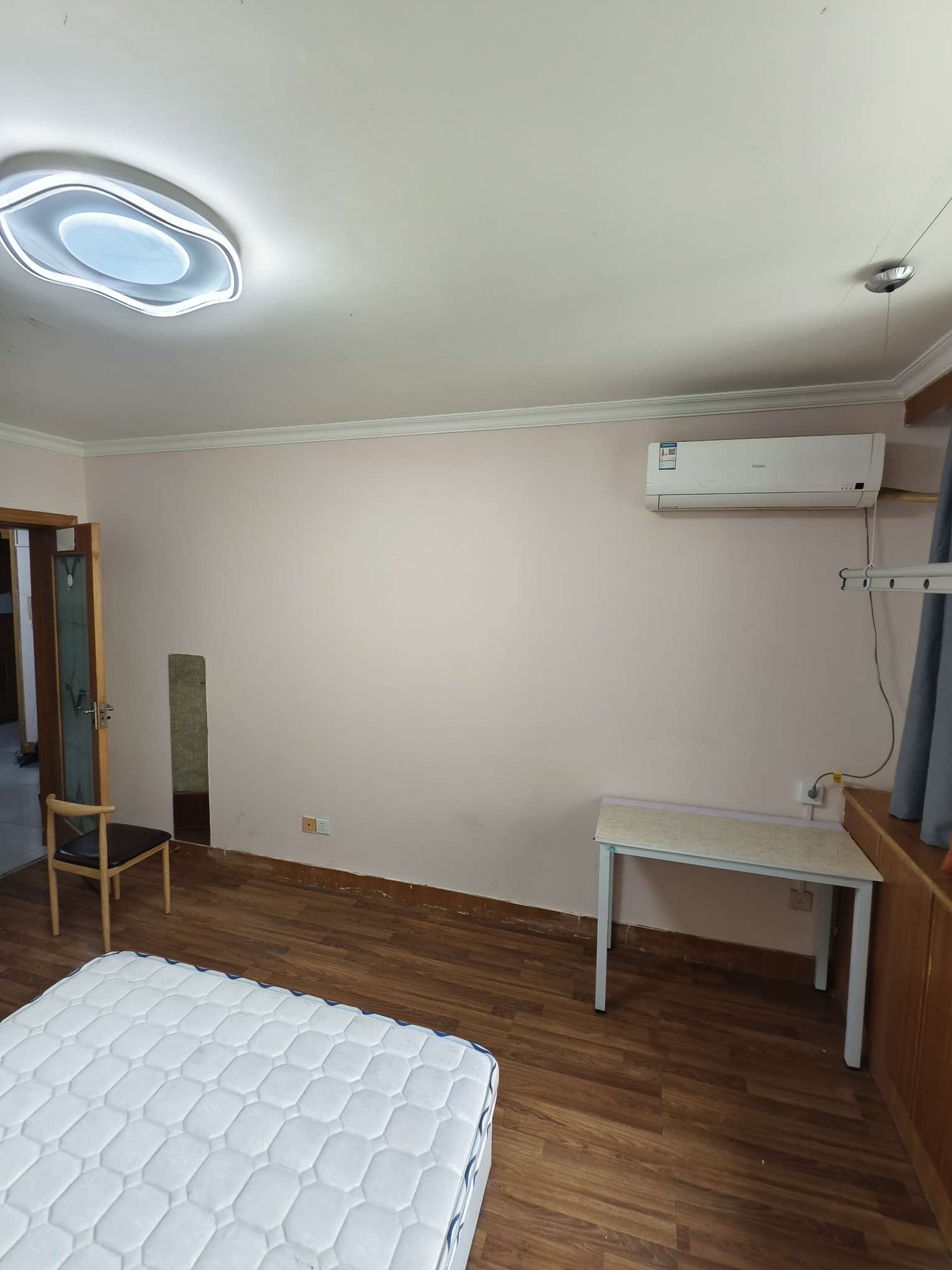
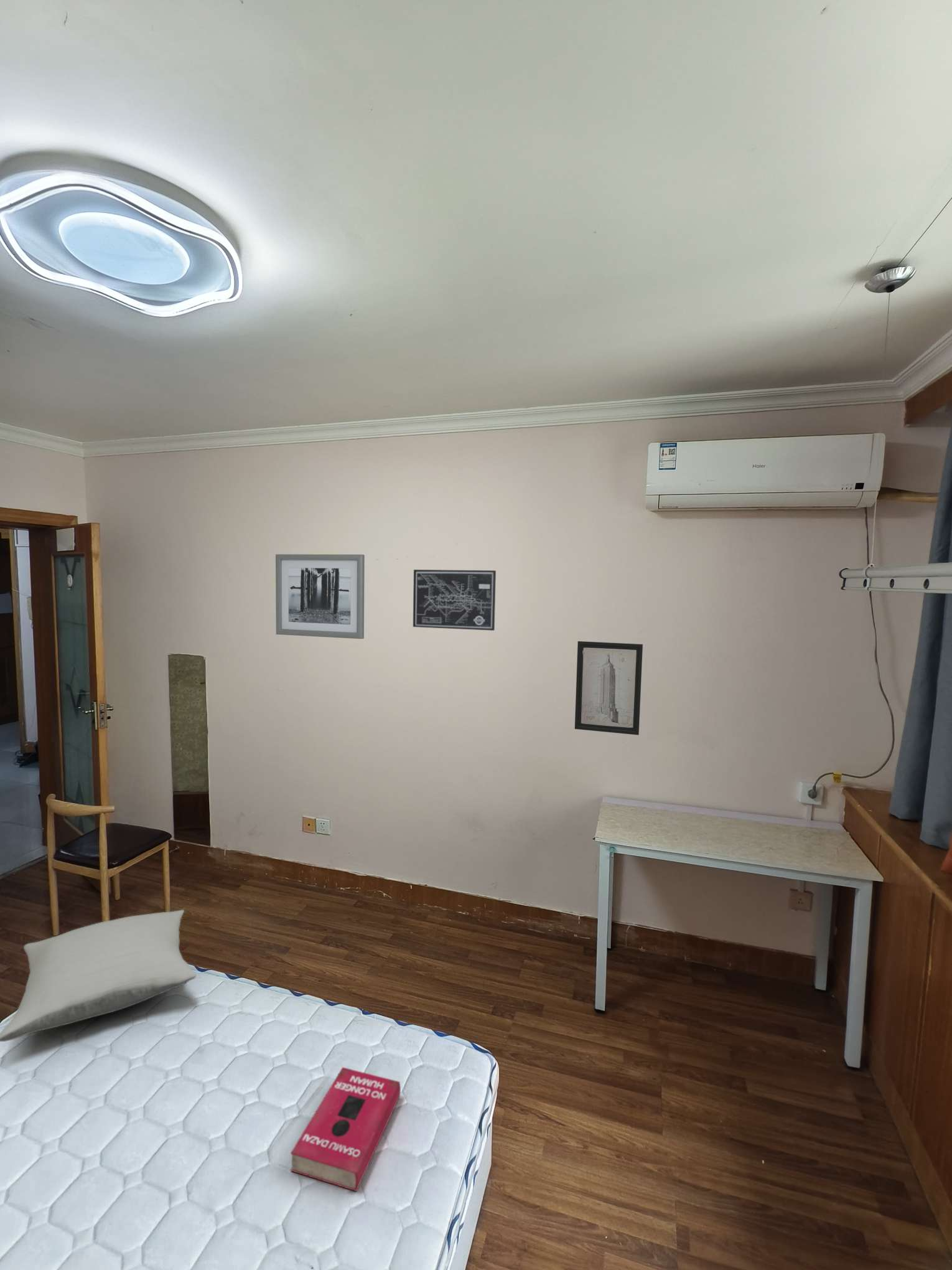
+ wall art (319, 595)
+ wall art (453, 599)
+ book (349, 1123)
+ pillow (106, 962)
+ wall art (608, 687)
